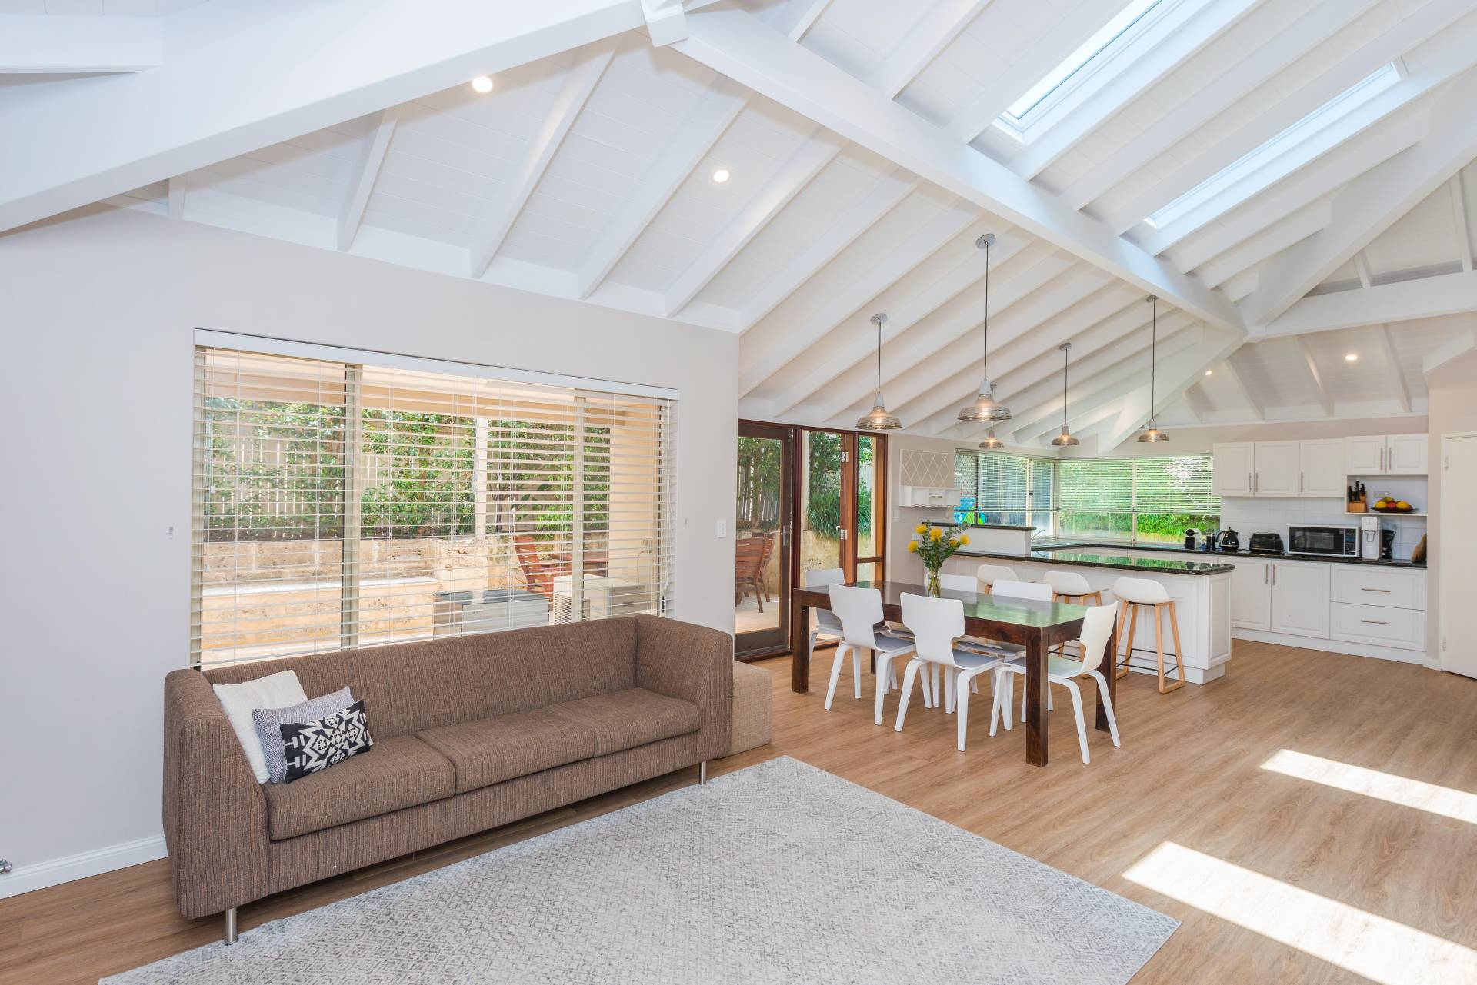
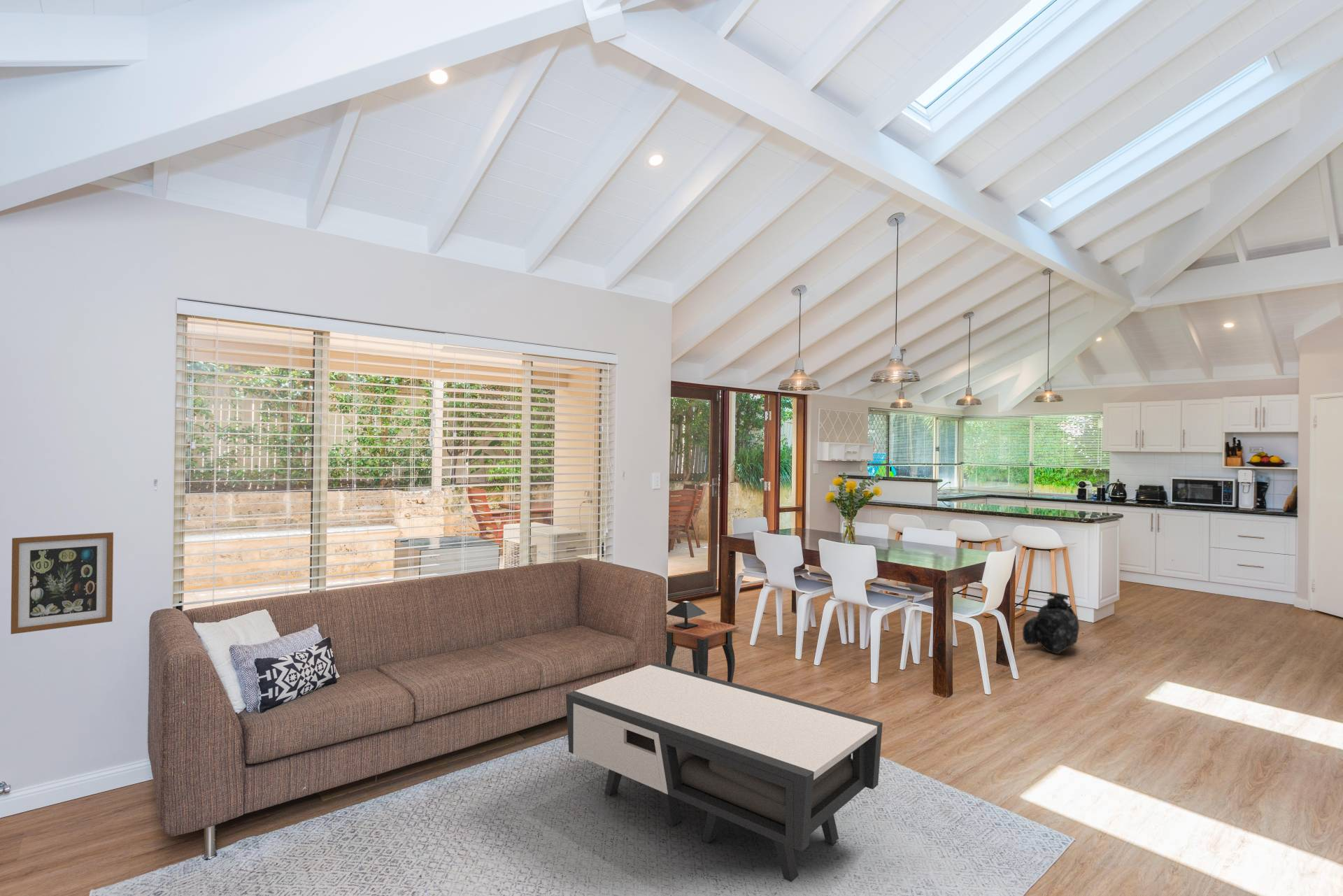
+ side table (699, 649)
+ wall art (64, 581)
+ body armor (1055, 623)
+ coffee table (715, 761)
